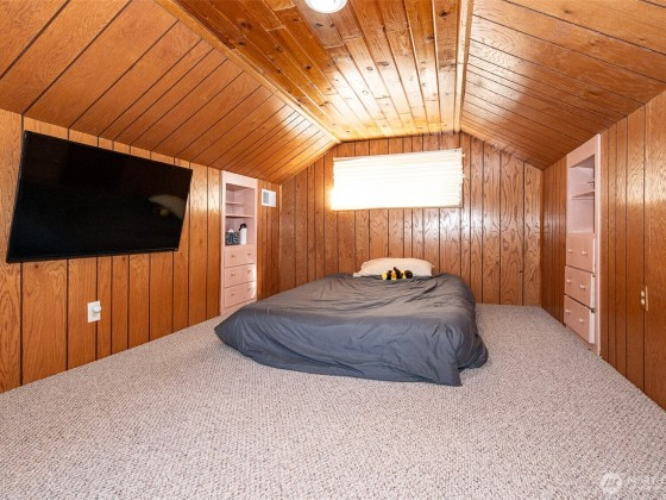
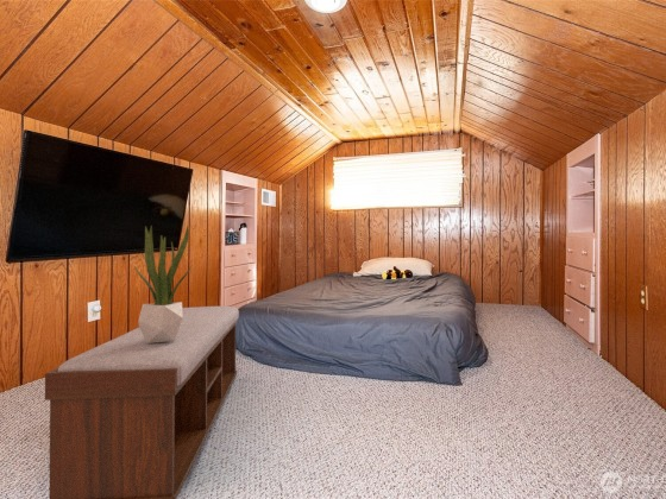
+ potted plant (161, 282)
+ bench (177, 374)
